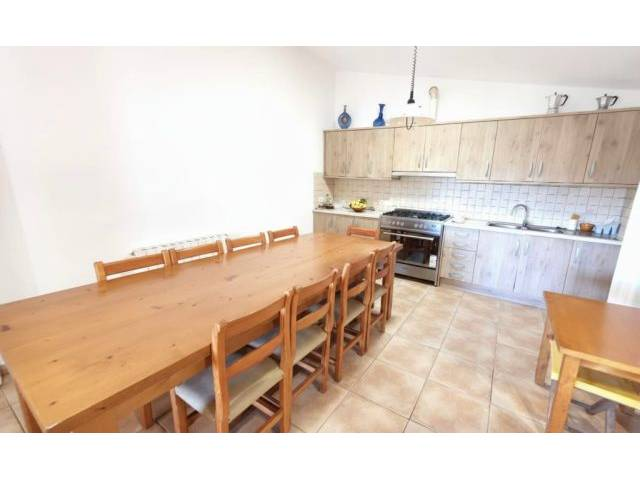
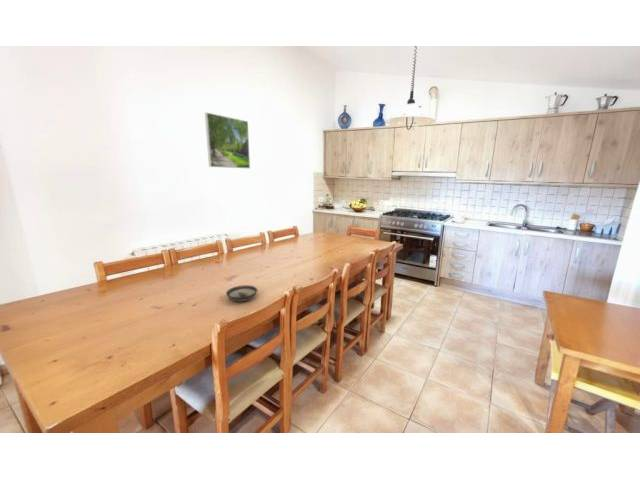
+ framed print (229, 143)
+ saucer (242, 294)
